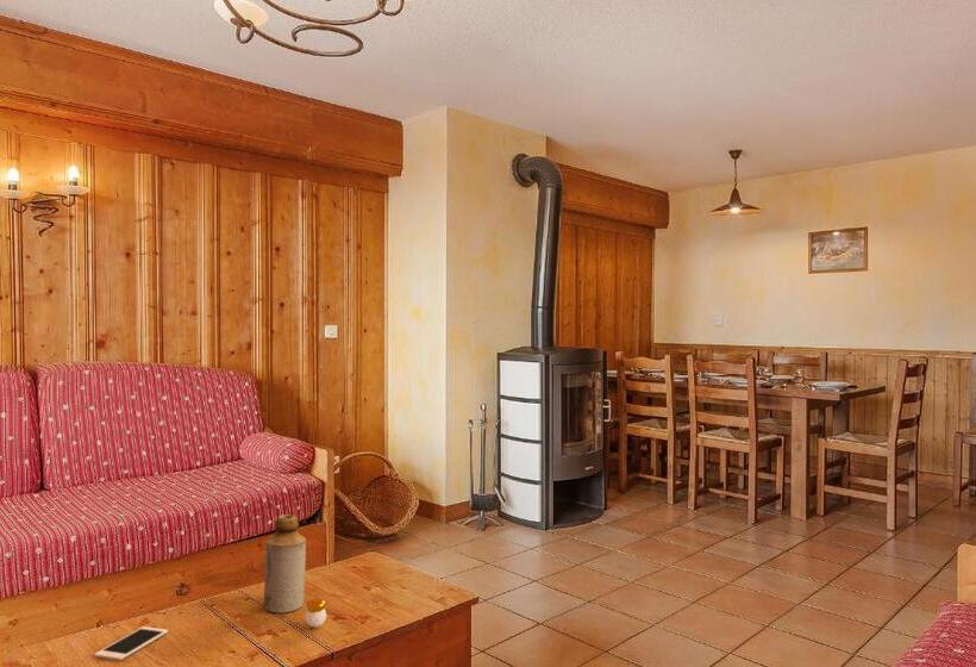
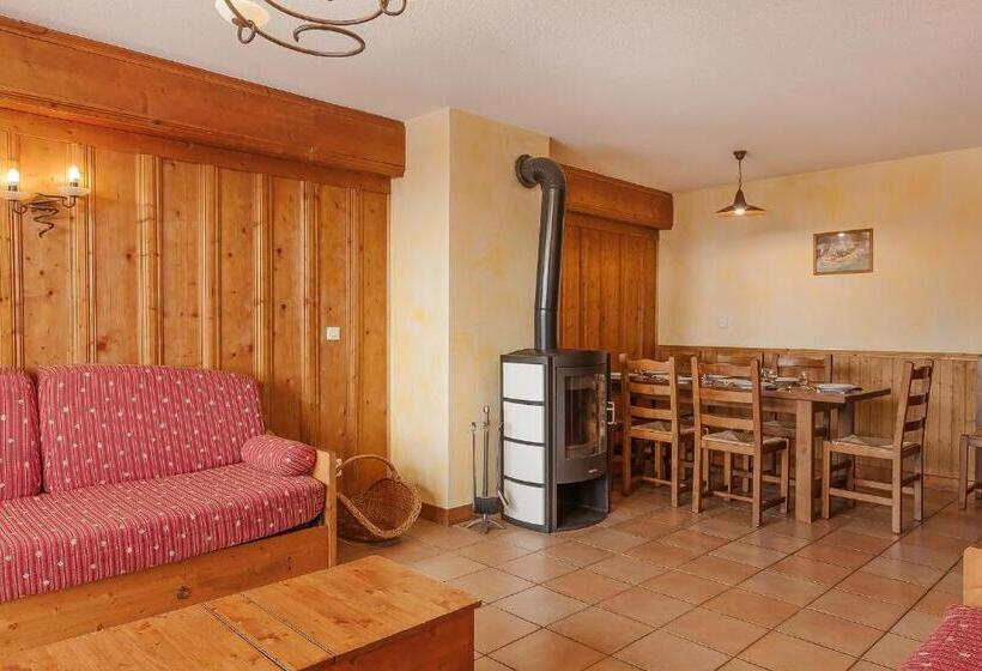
- cell phone (132, 642)
- bottle (284, 560)
- candle (315, 611)
